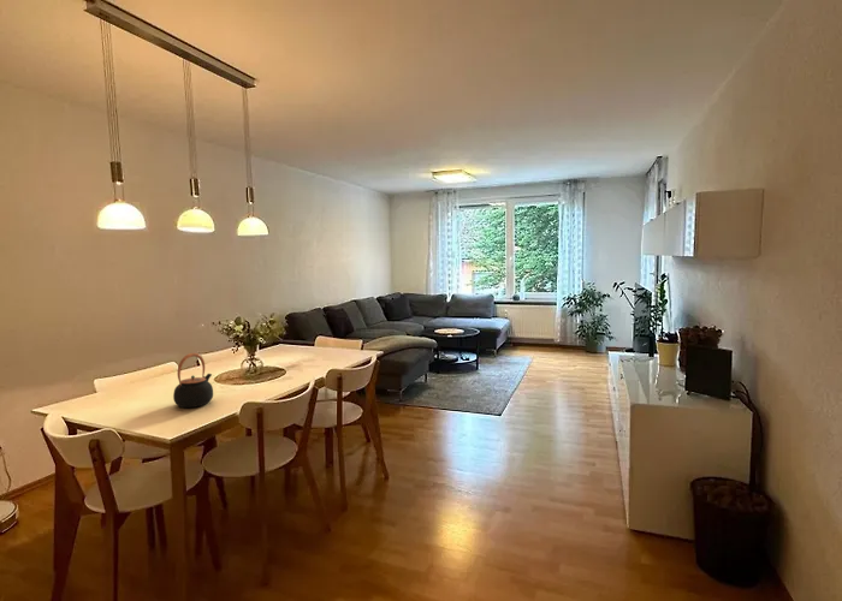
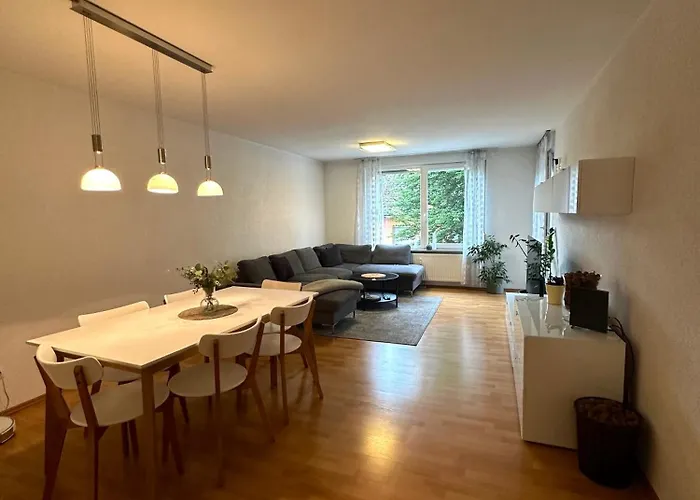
- teapot (195, 377)
